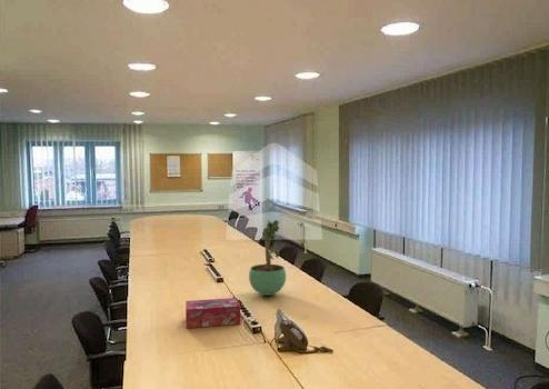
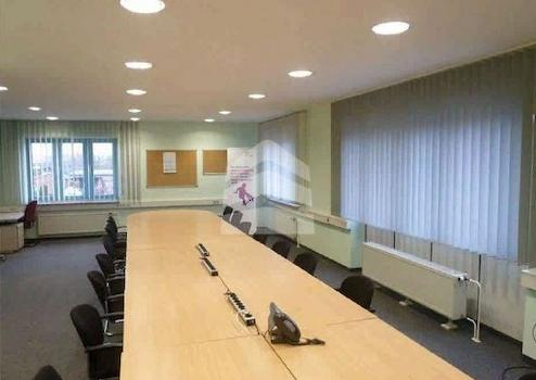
- potted plant (267, 257)
- tissue box (212, 311)
